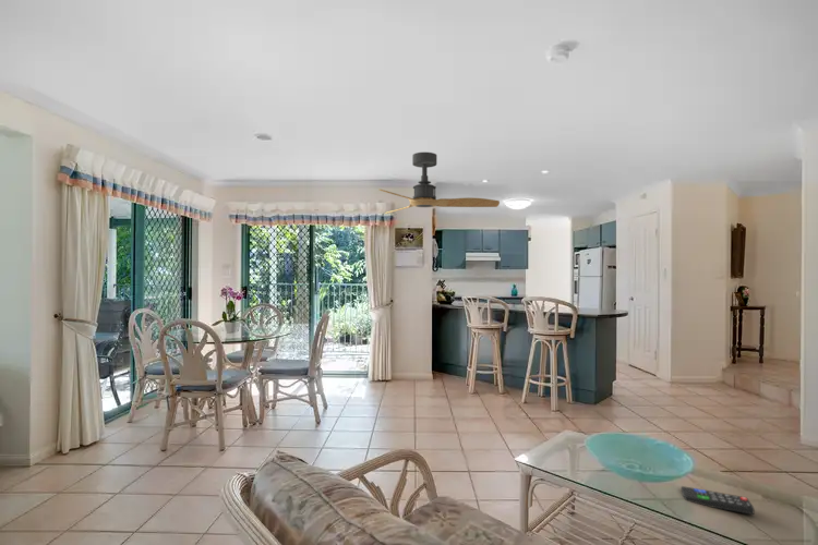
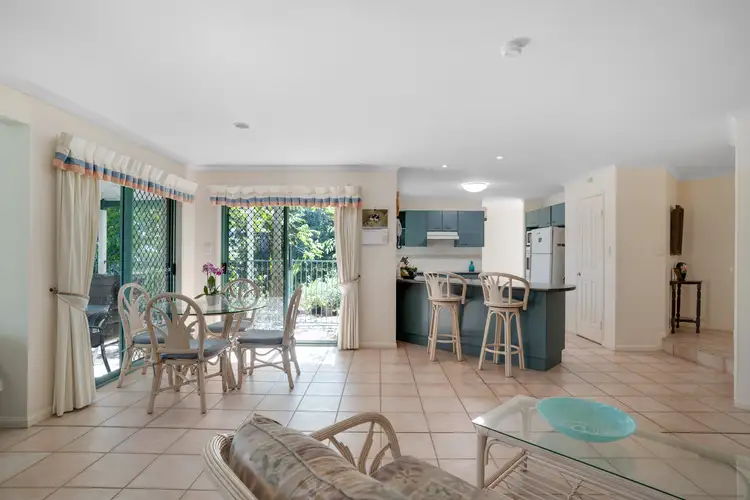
- ceiling fan (435, 186)
- remote control (715, 499)
